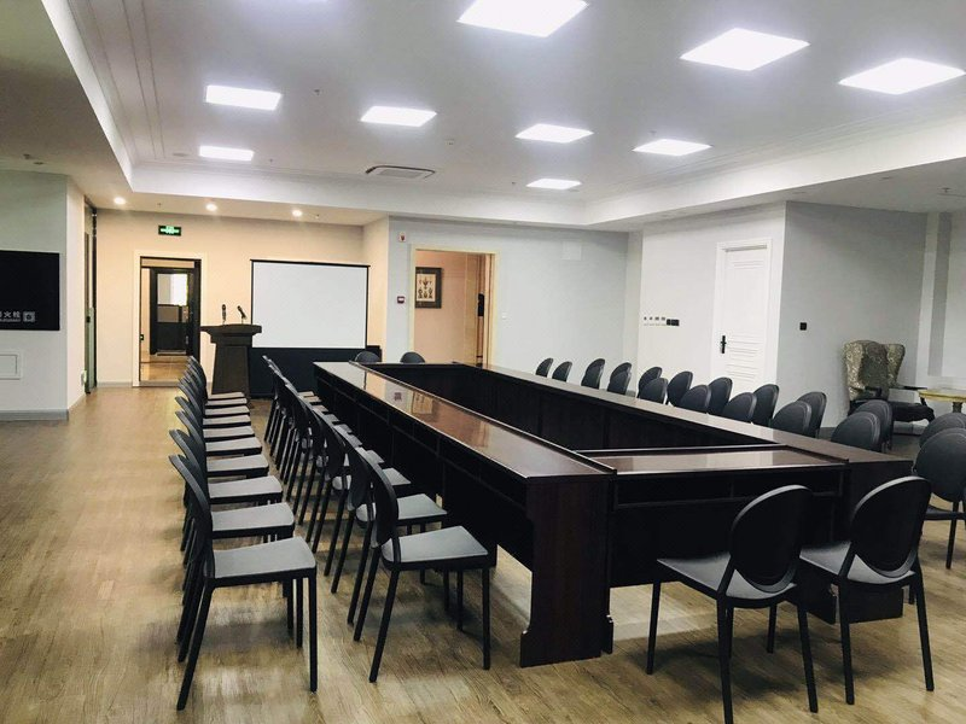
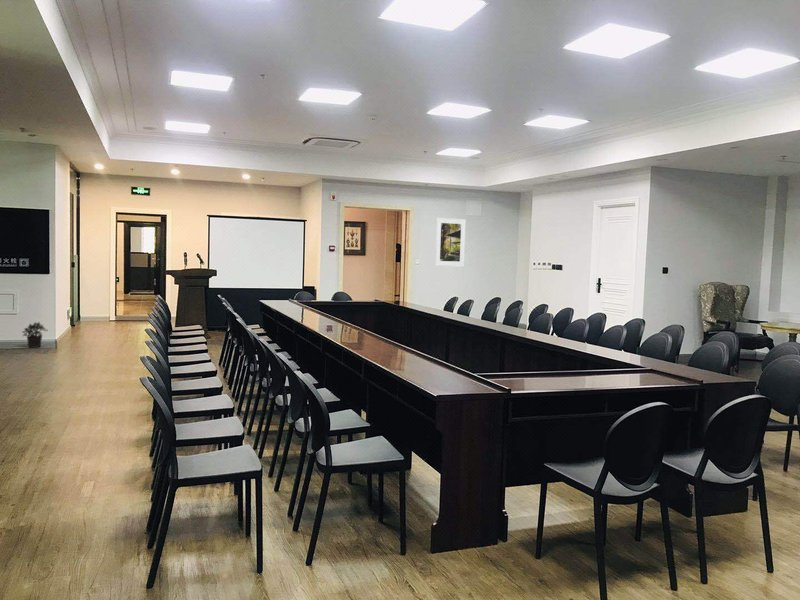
+ potted plant (35, 334)
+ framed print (450, 242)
